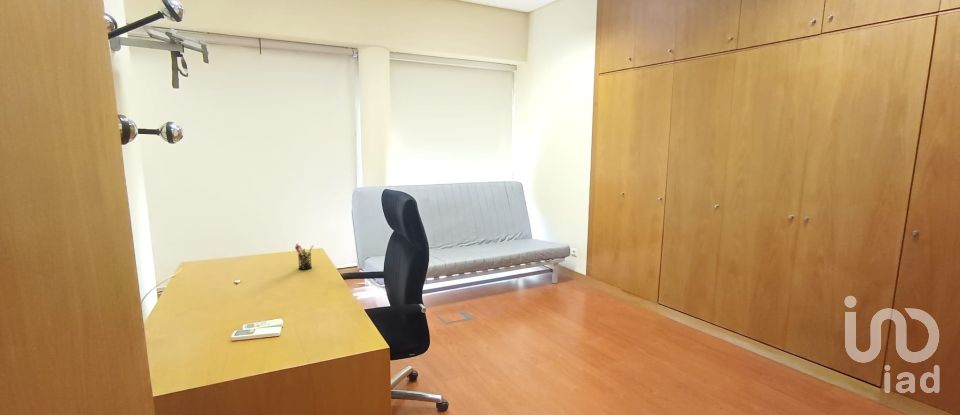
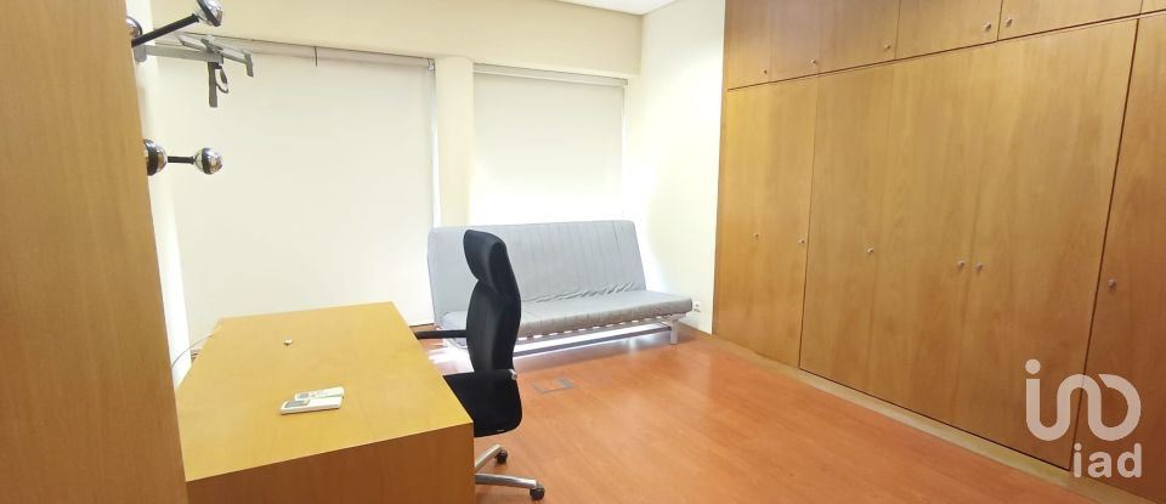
- pen holder (303, 255)
